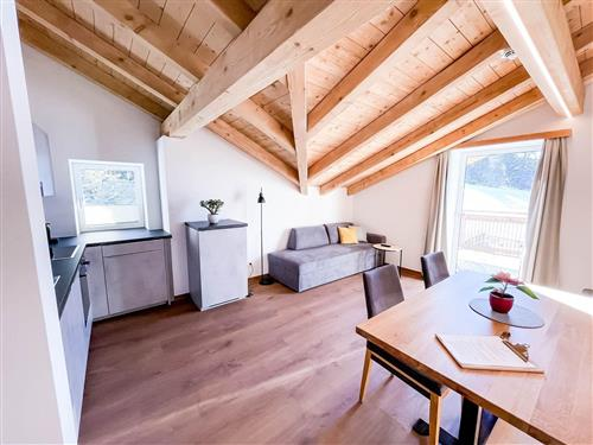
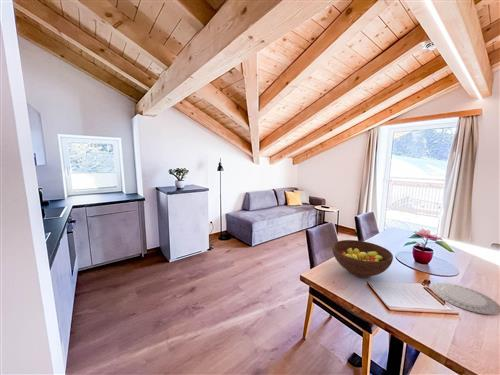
+ chinaware (463, 296)
+ fruit bowl (360, 261)
